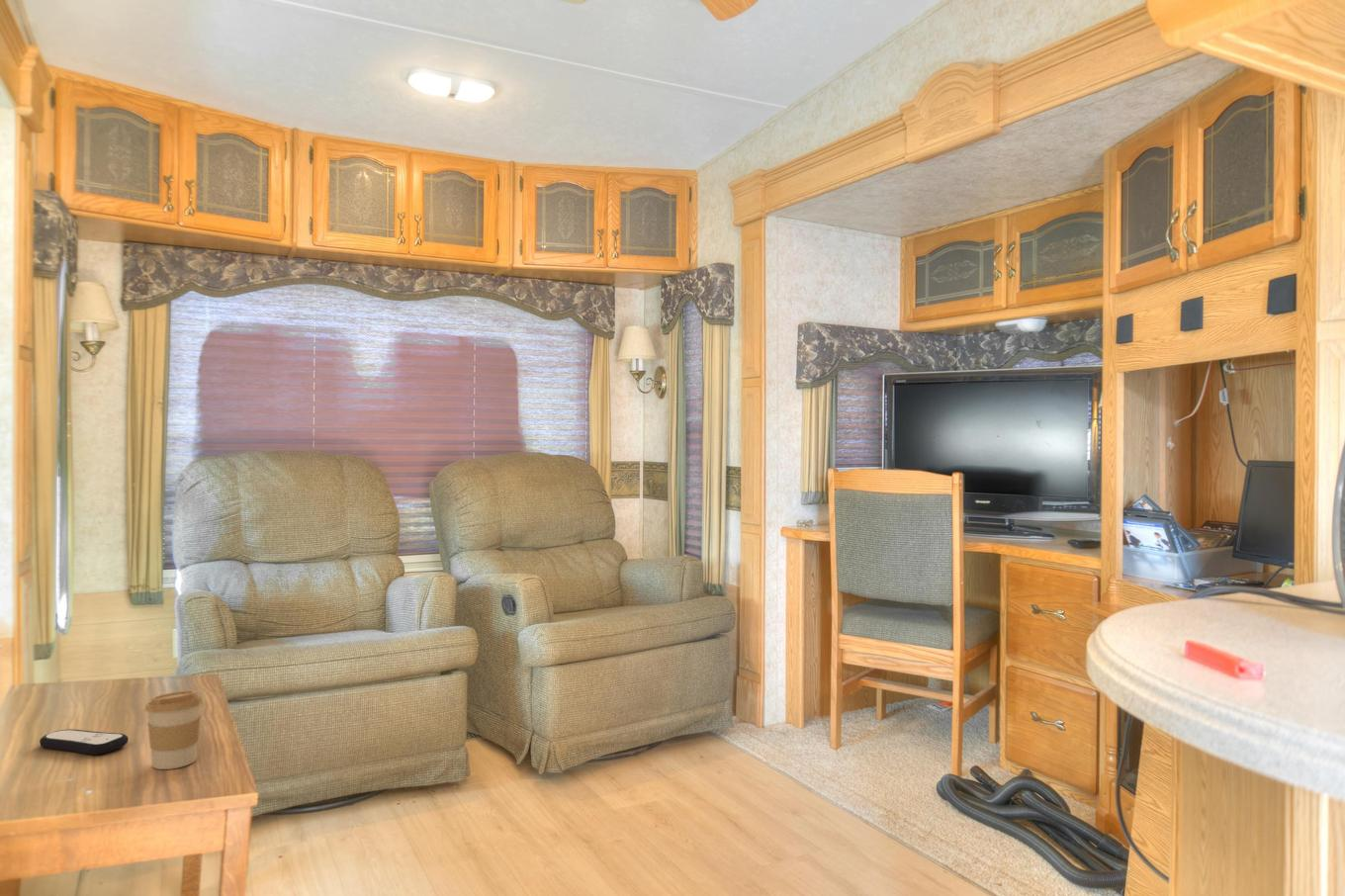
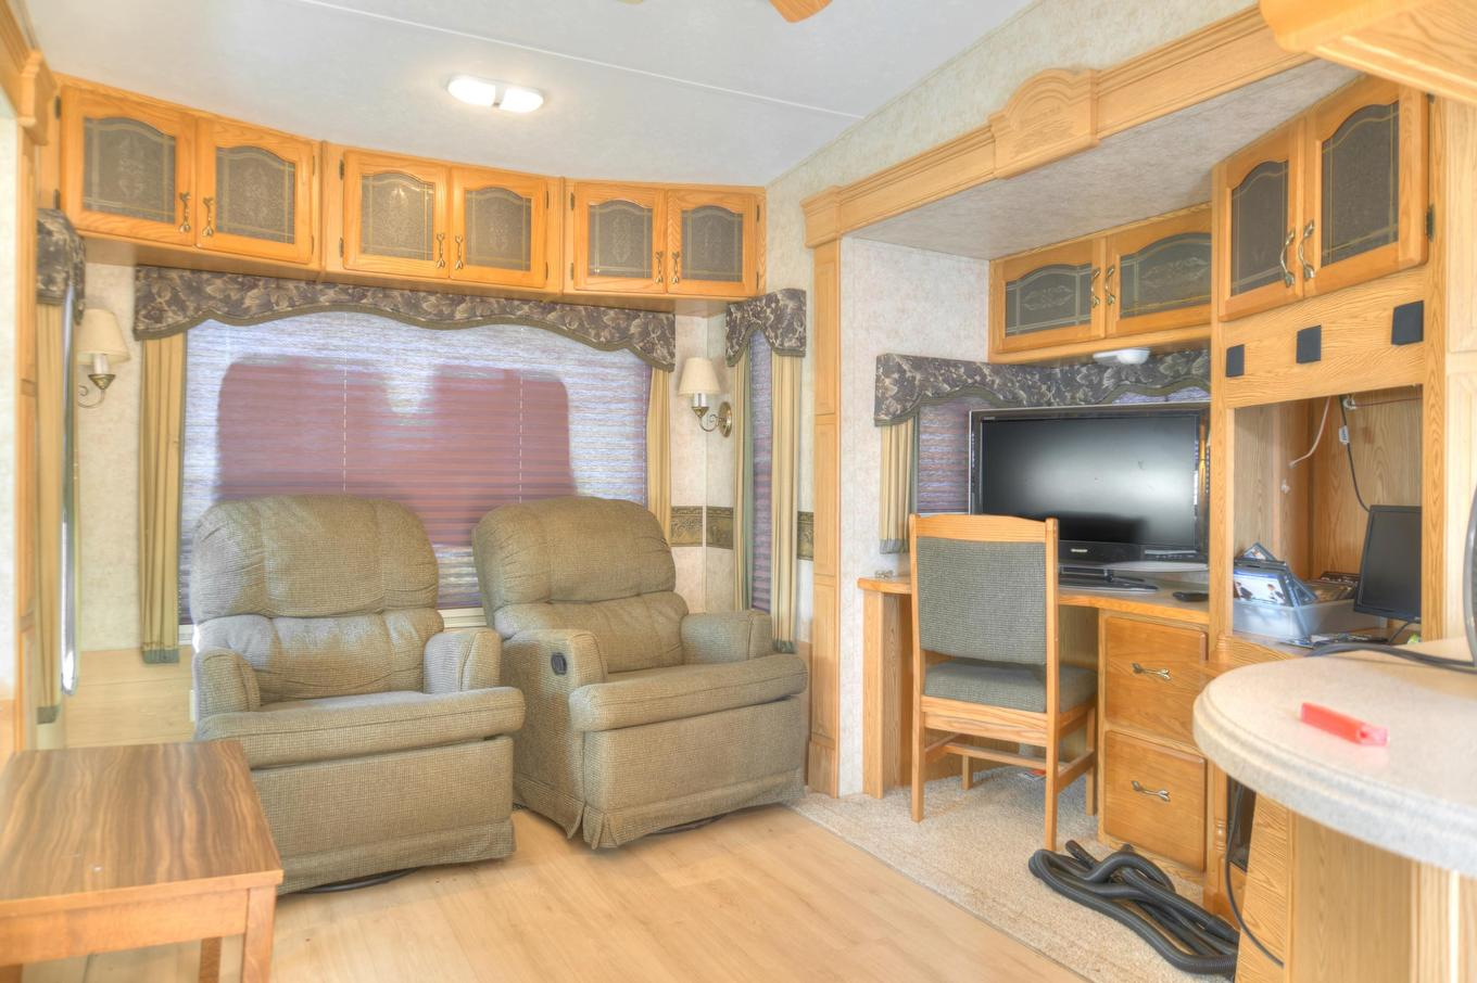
- coffee cup (174, 727)
- remote control (82, 741)
